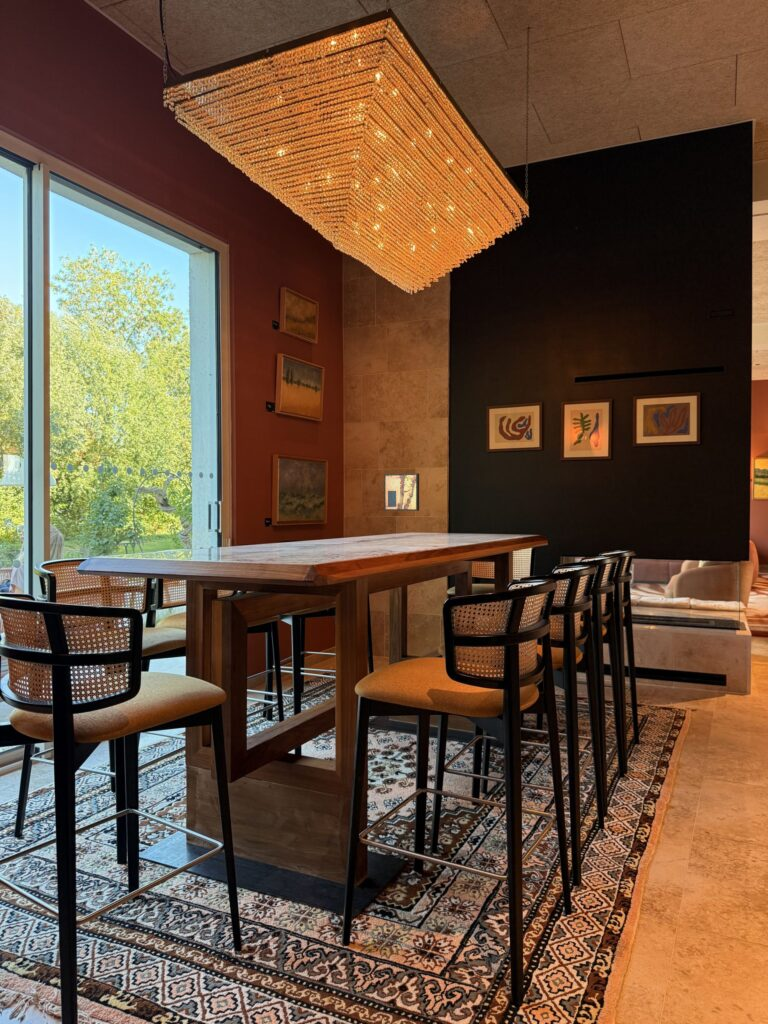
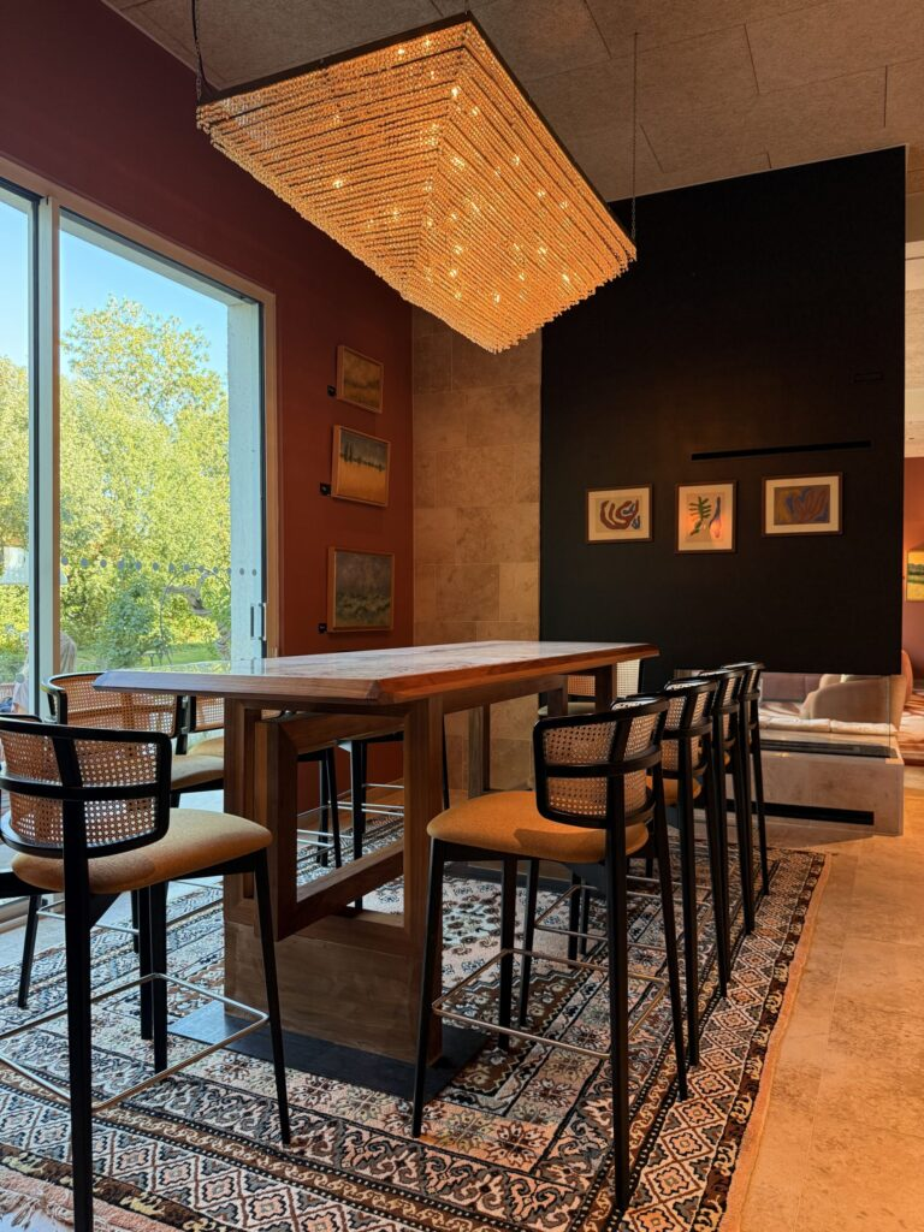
- wall art (401, 492)
